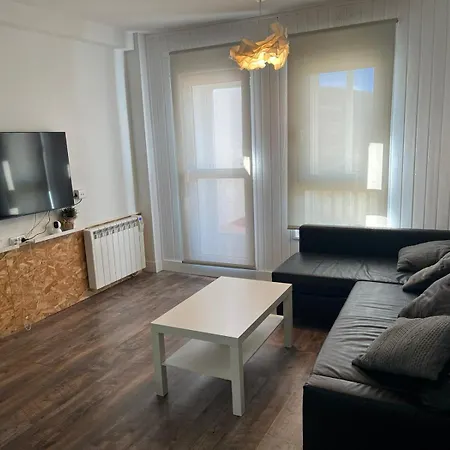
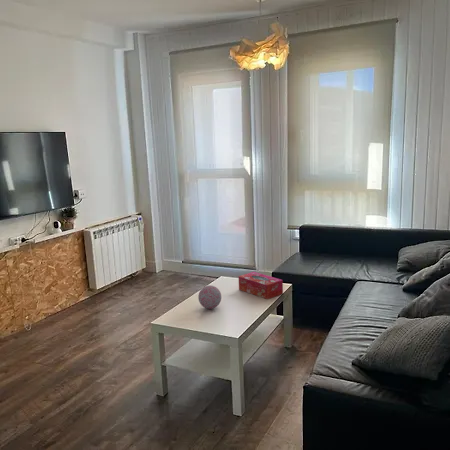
+ decorative orb (209, 297)
+ tissue box (260, 284)
